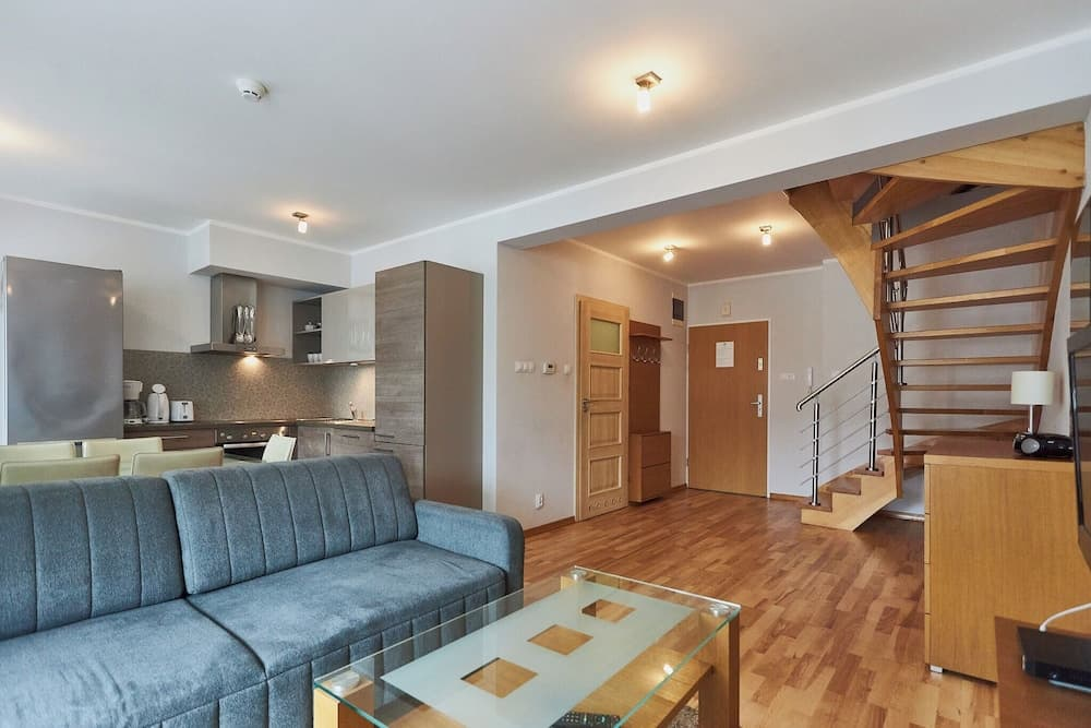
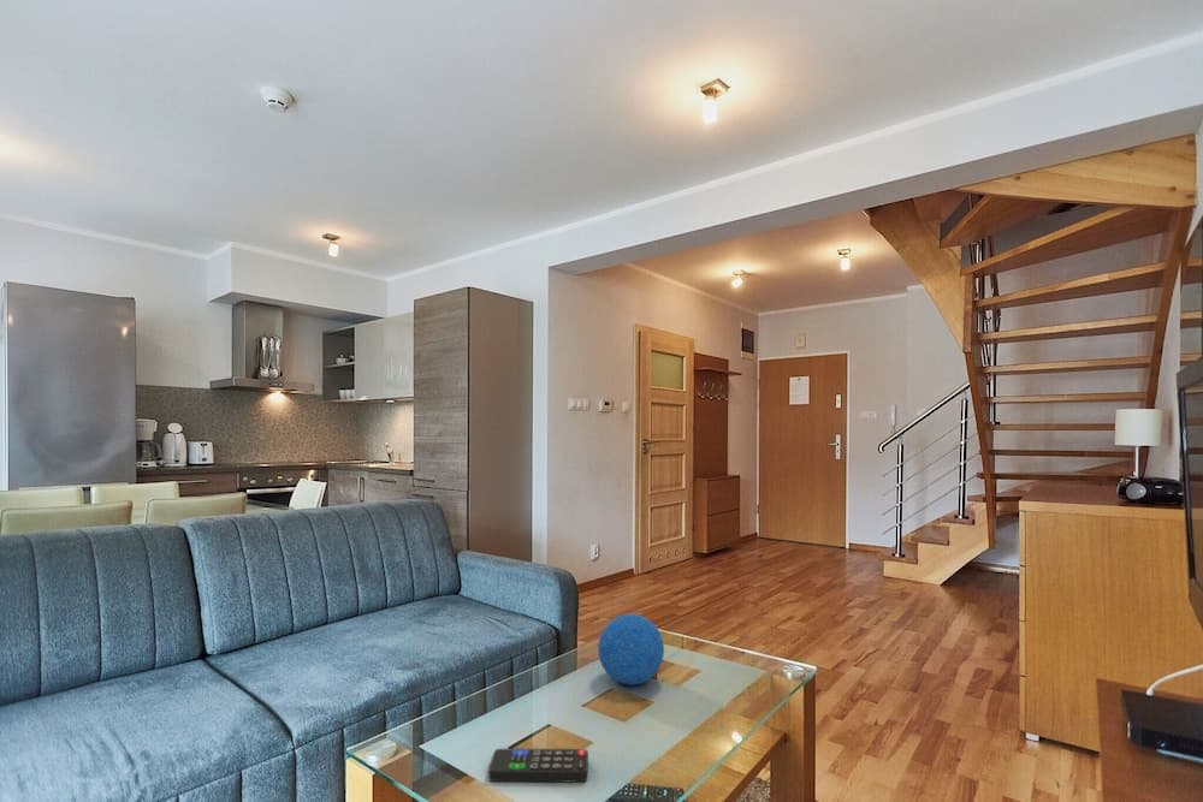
+ remote control (539, 764)
+ decorative ball (630, 648)
